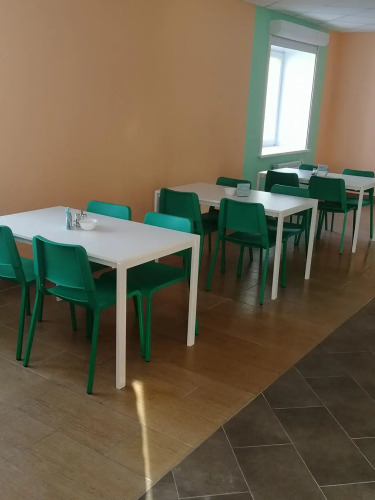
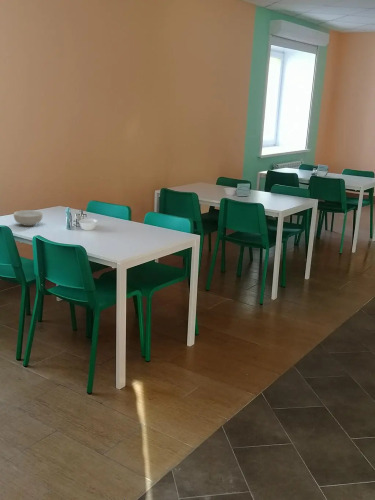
+ cereal bowl (28, 218)
